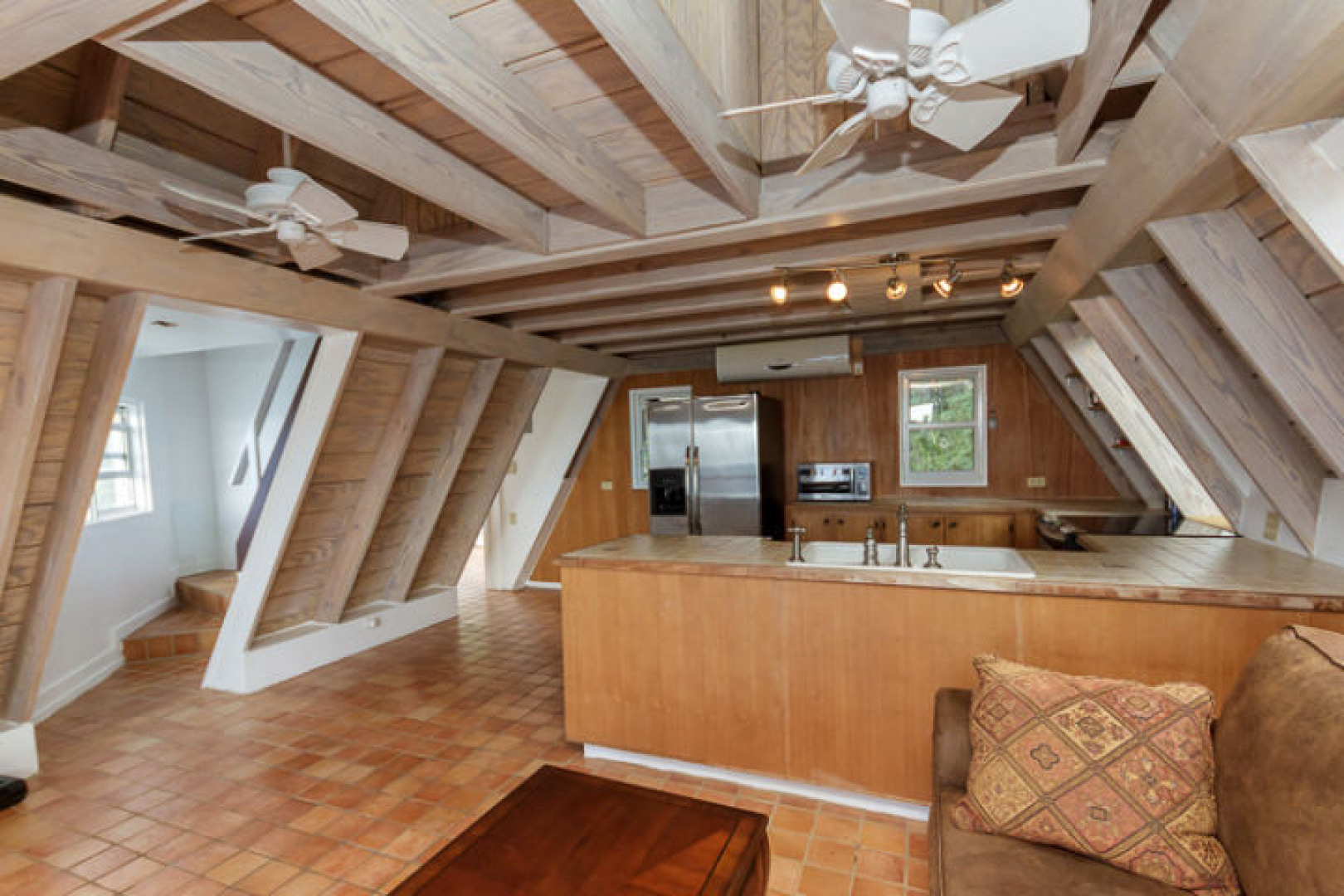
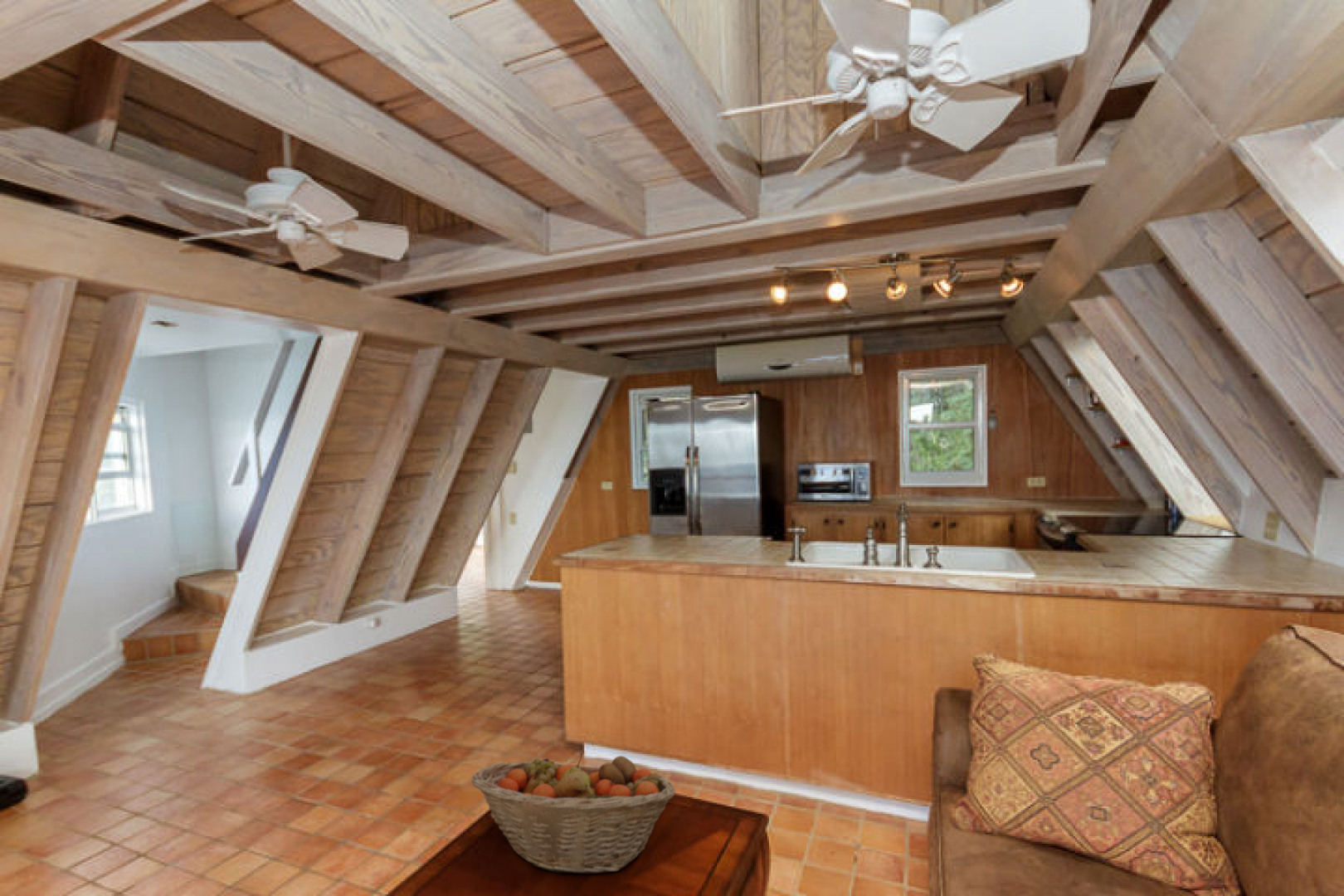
+ fruit basket (573, 797)
